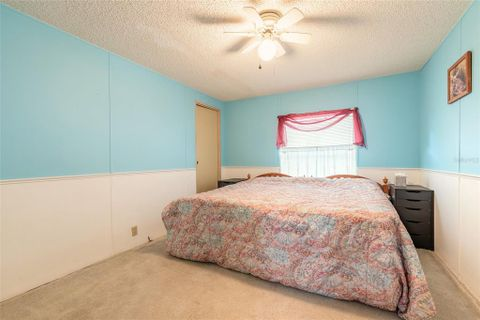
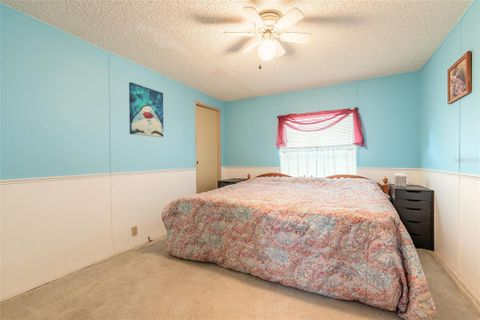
+ wall art (147, 112)
